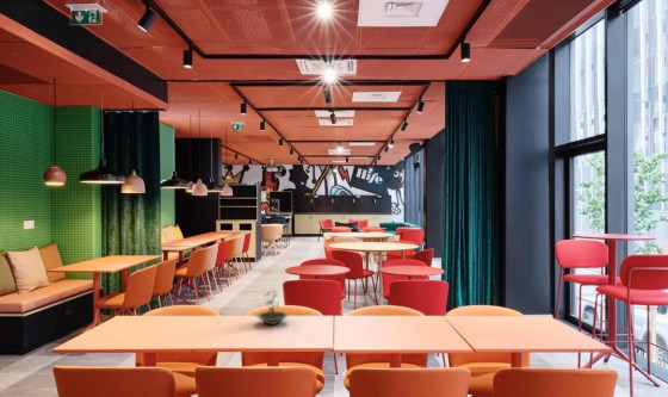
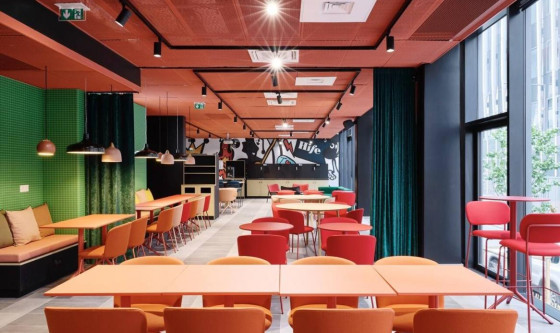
- terrarium (273, 297)
